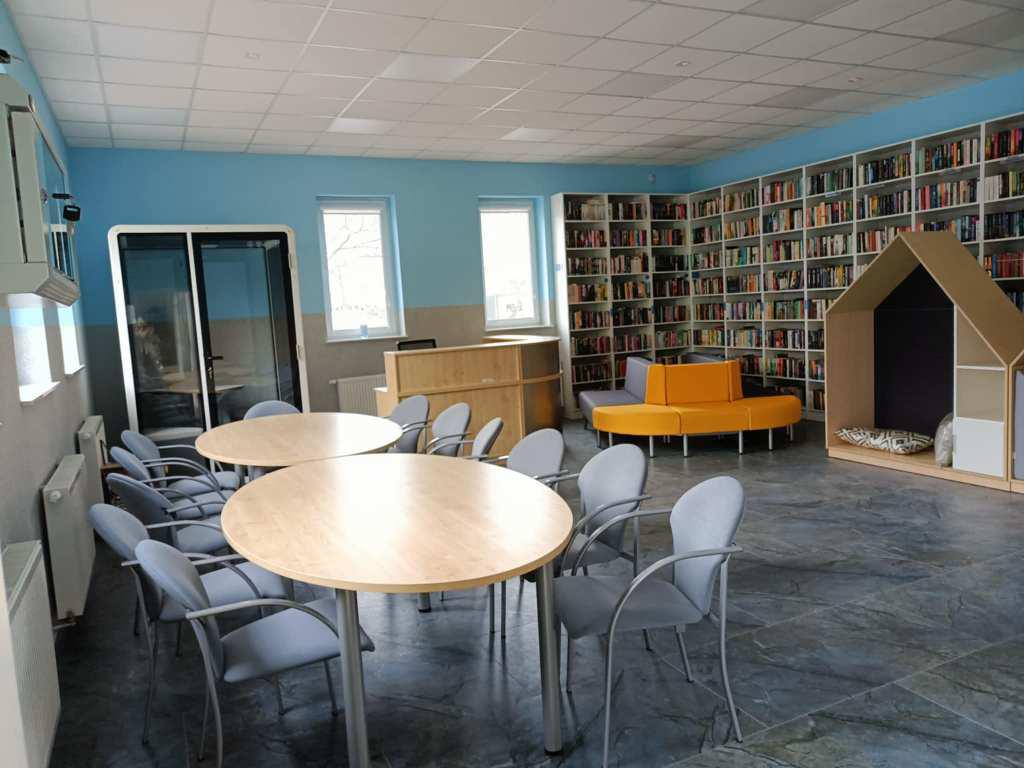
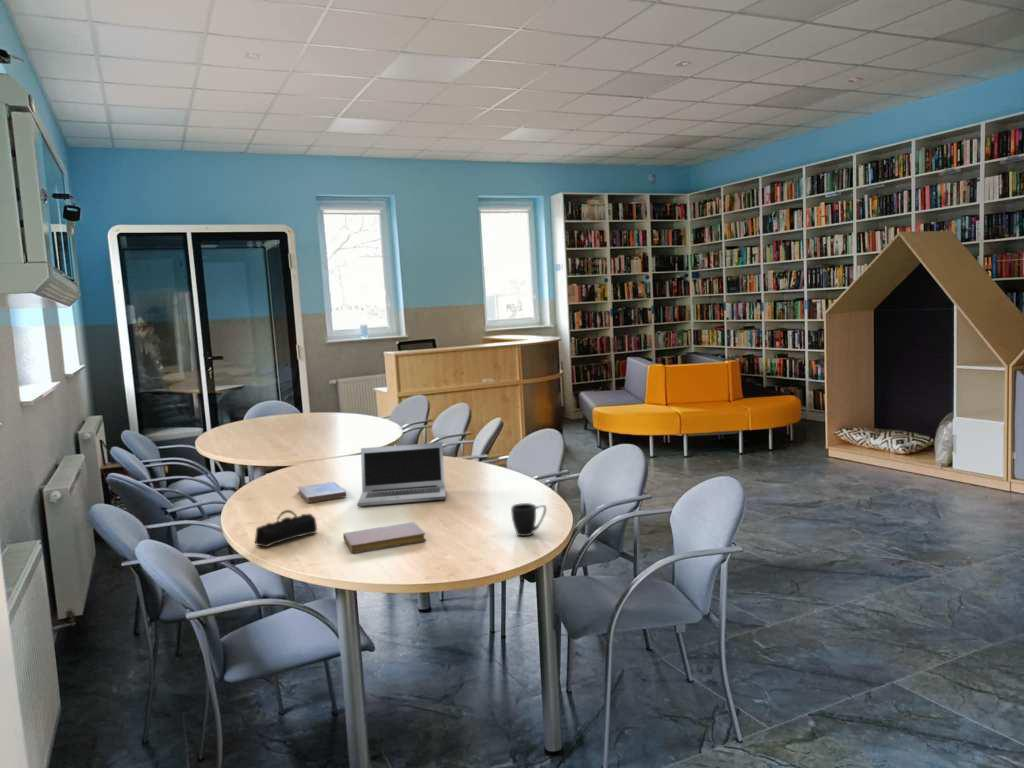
+ pencil case (286, 524)
+ mug (529, 519)
+ notebook (384, 536)
+ laptop (401, 473)
+ hardcover book (321, 491)
